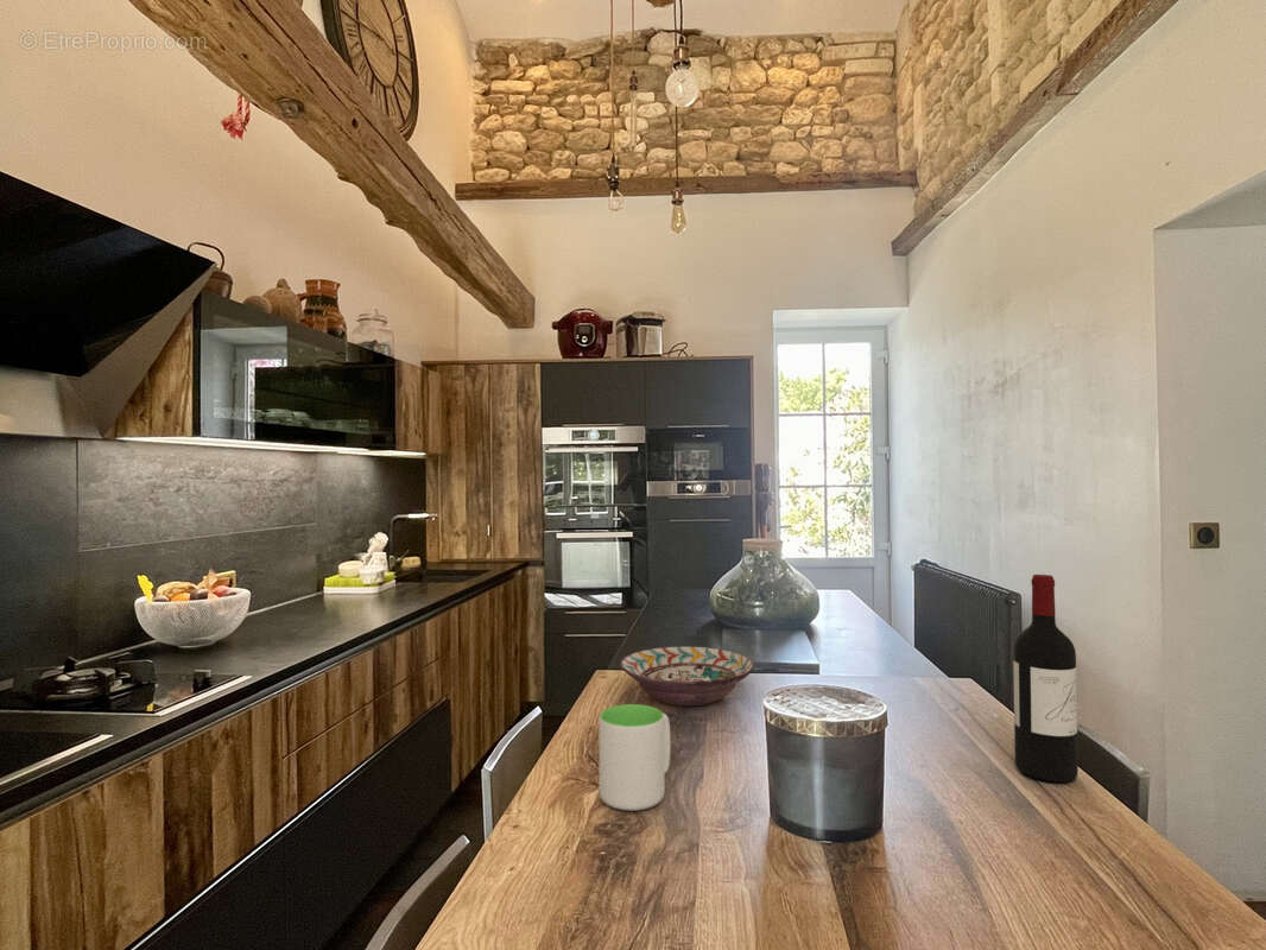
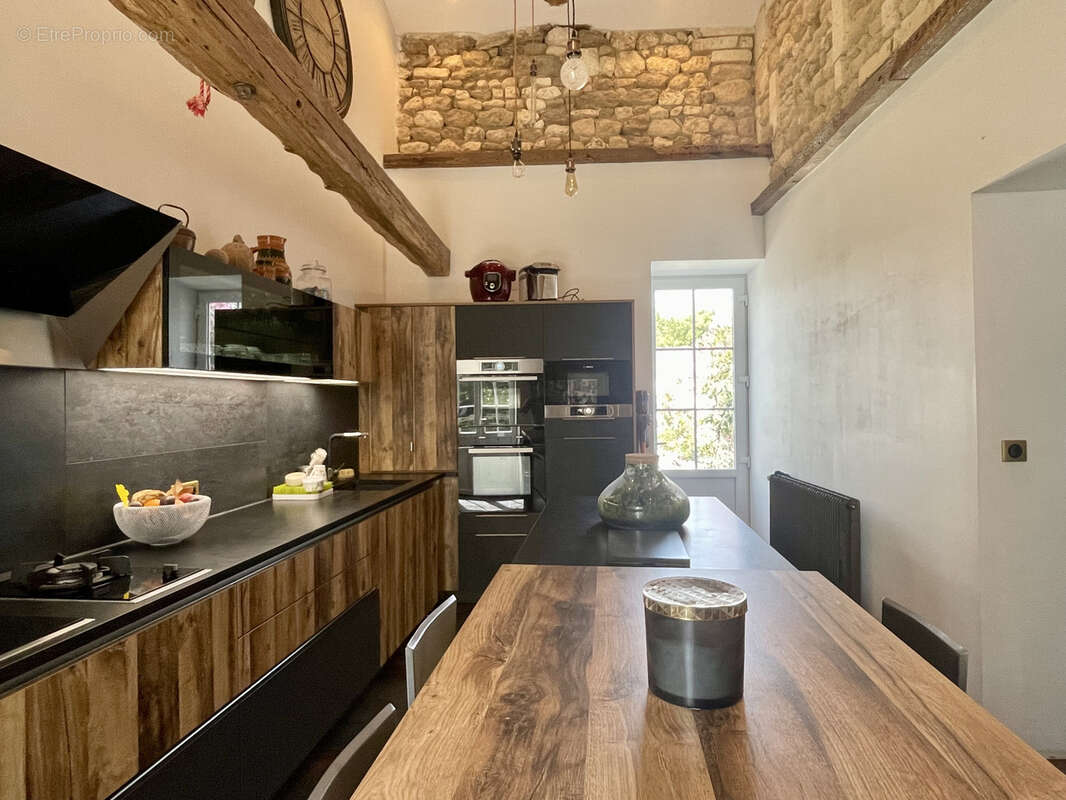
- mug (634, 753)
- decorative bowl (686, 678)
- wine bottle (1044, 673)
